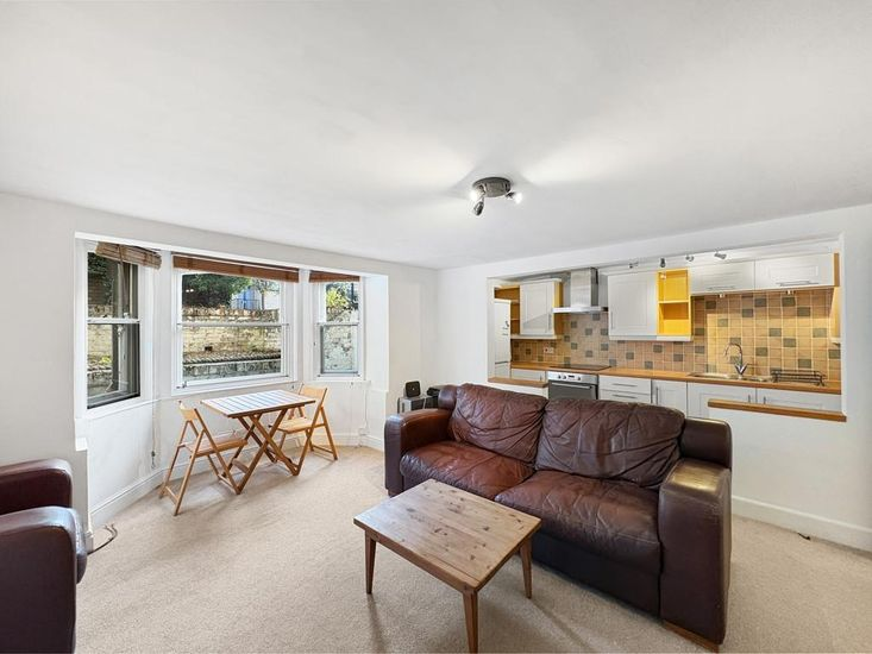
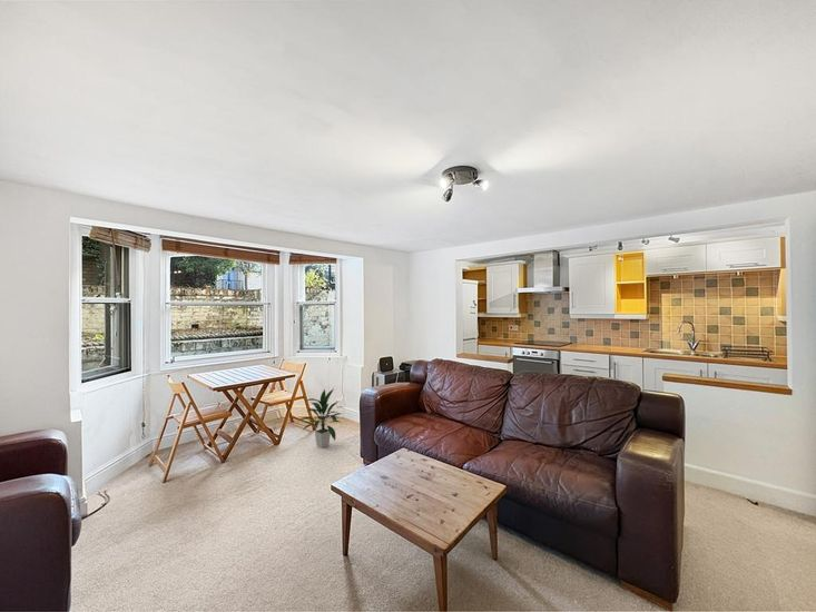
+ indoor plant (323, 418)
